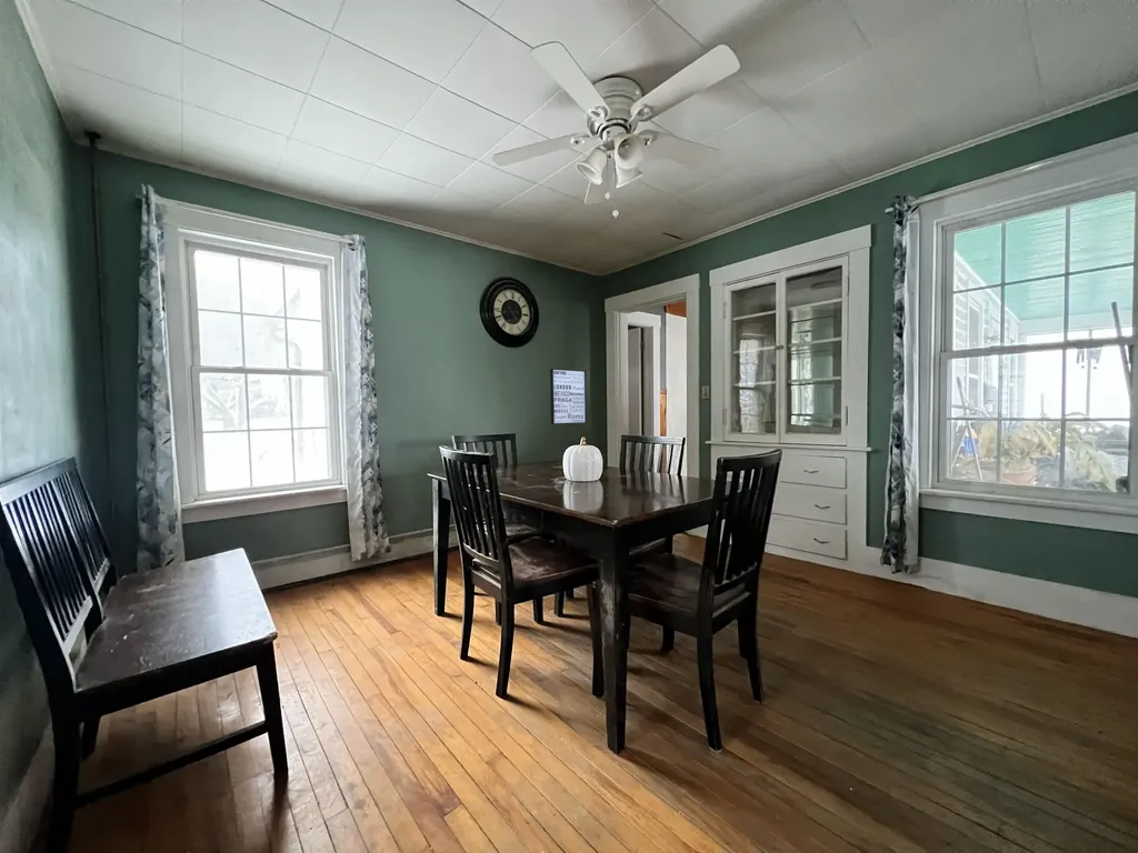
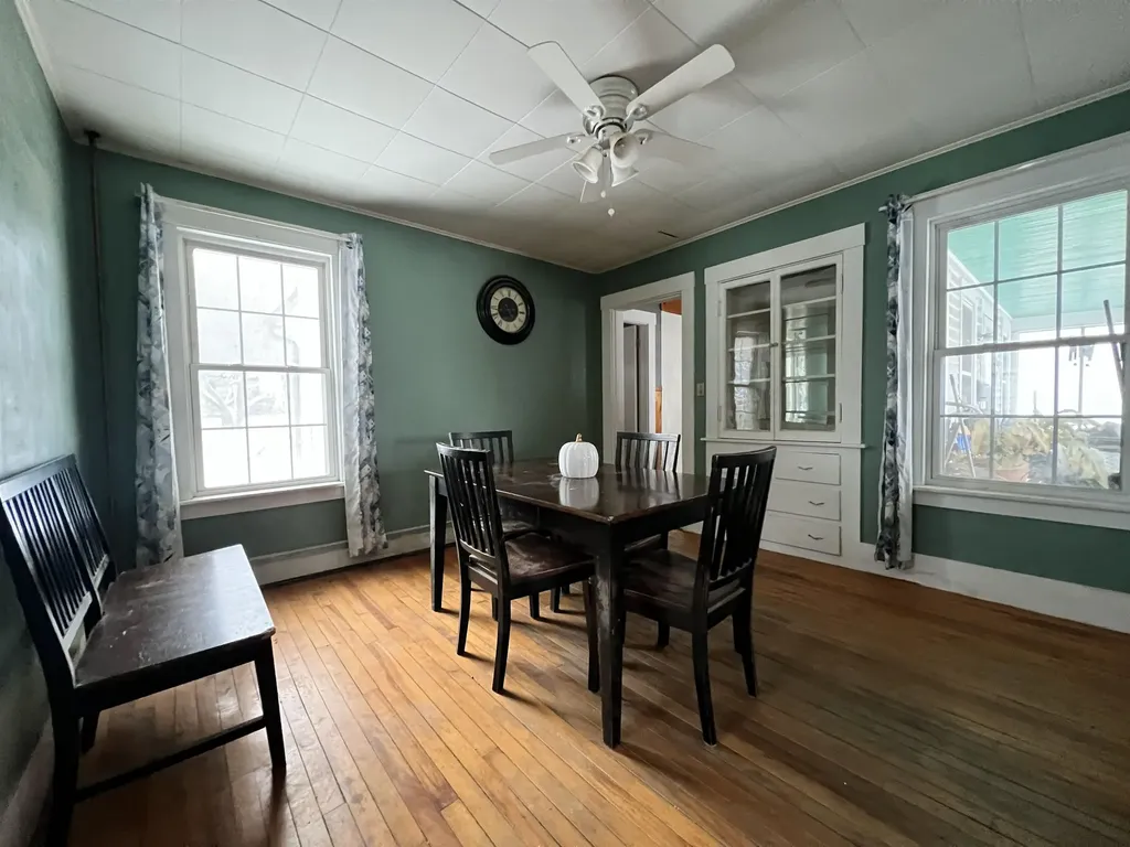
- wall art (568, 397)
